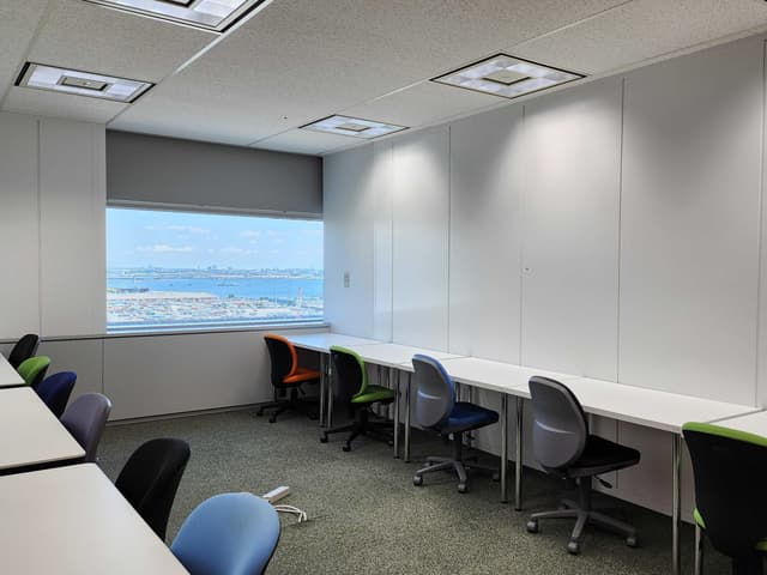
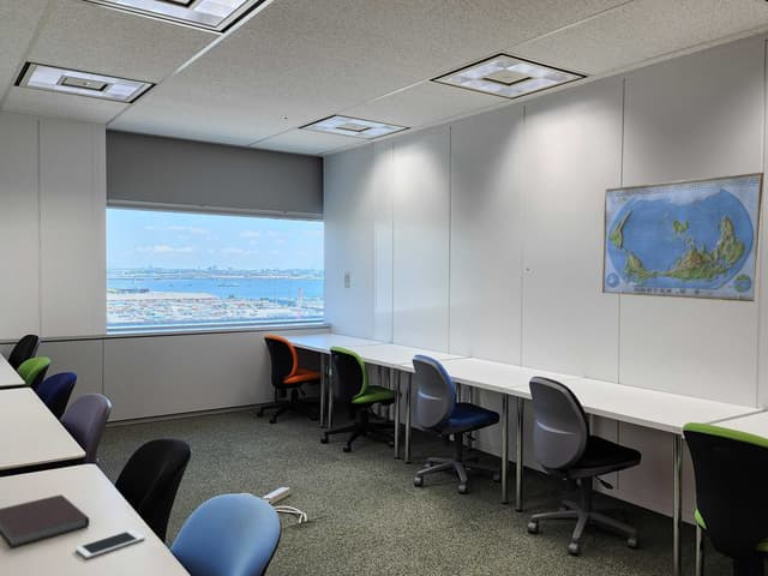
+ cell phone (110, 542)
+ world map (673, 239)
+ notebook (38, 518)
